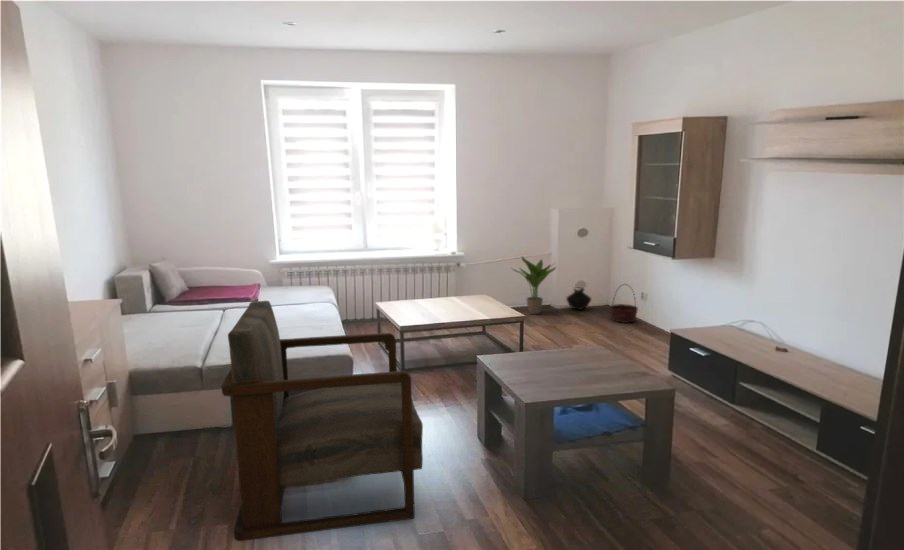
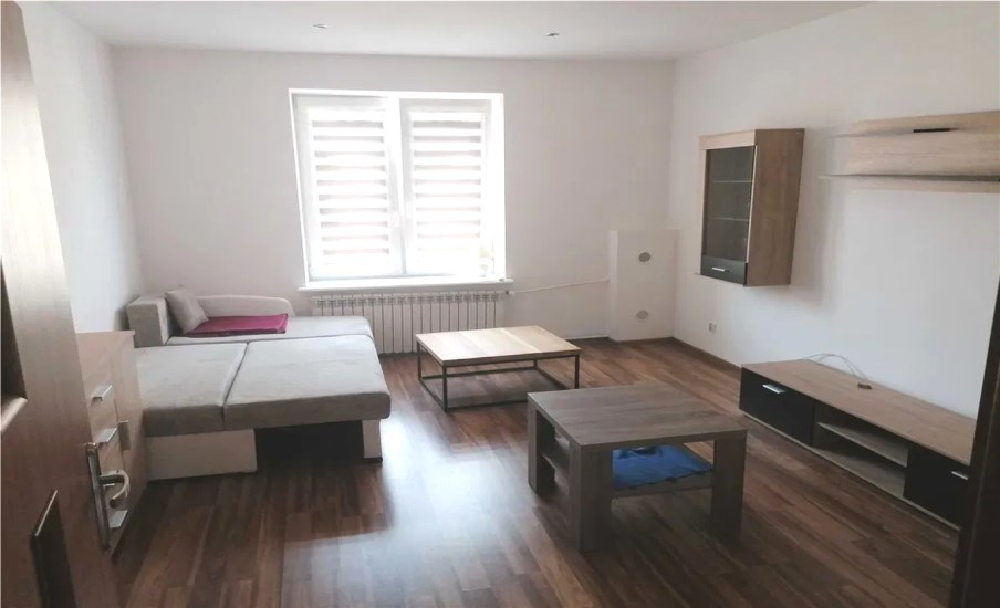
- armchair (328, 401)
- vase (578, 298)
- basket (624, 304)
- potted plant (538, 284)
